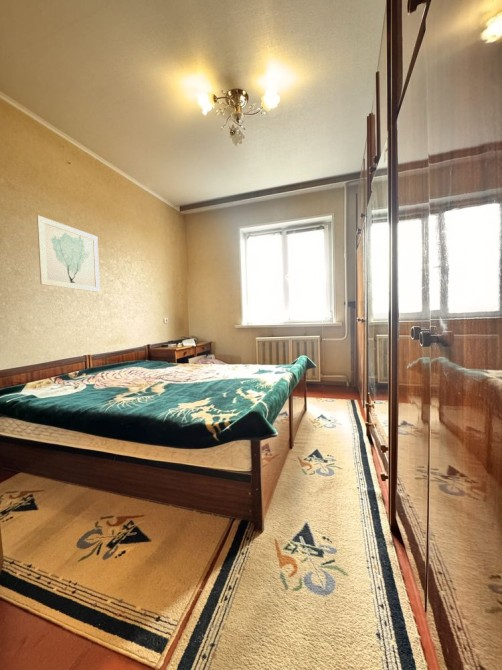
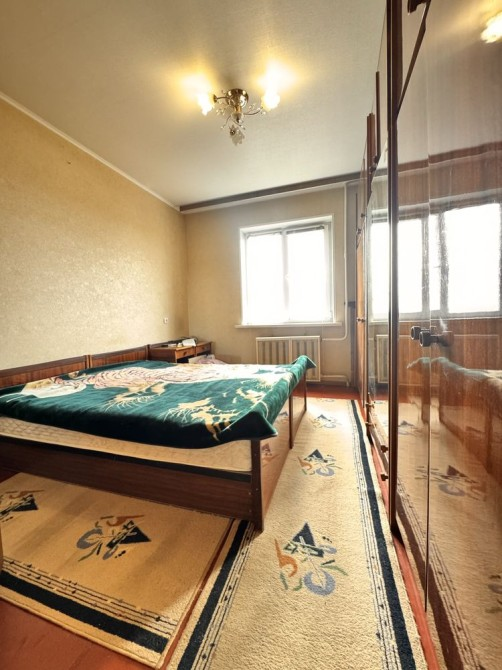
- wall art (71, 257)
